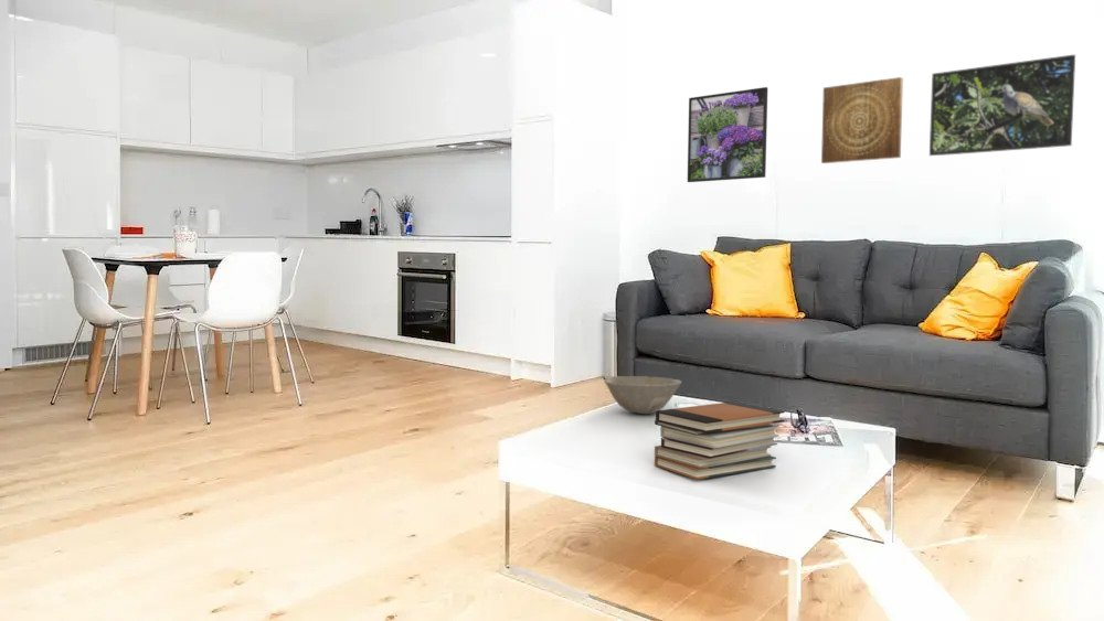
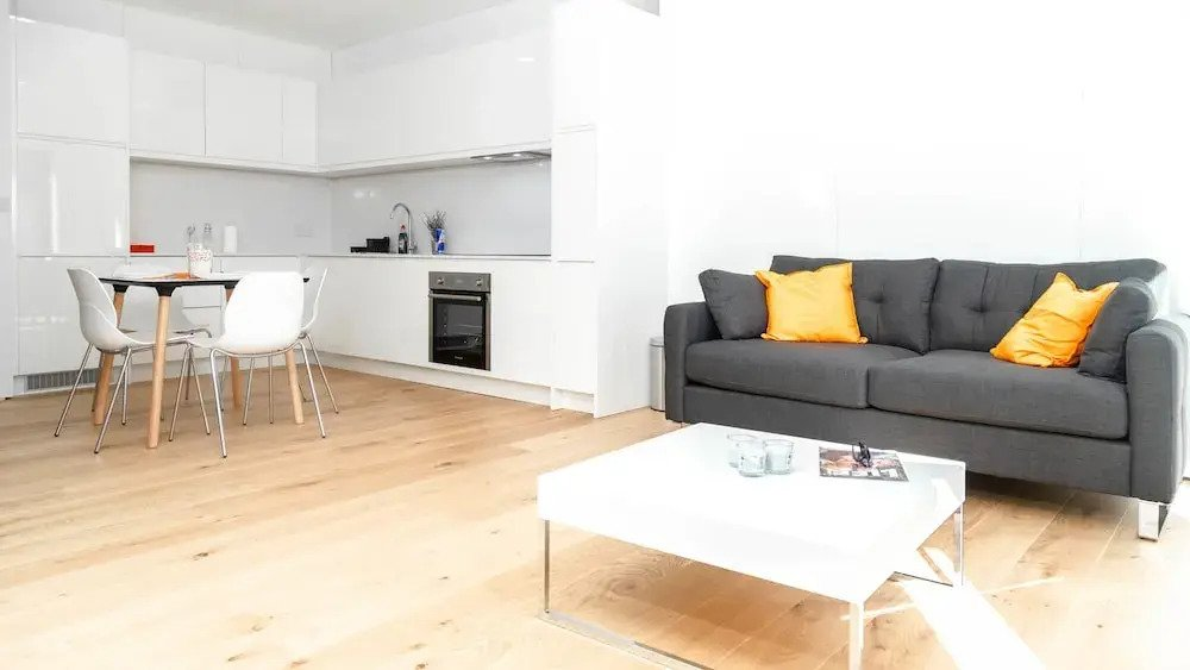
- wall art (860, 121)
- book stack (719, 438)
- bowl (641, 396)
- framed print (725, 136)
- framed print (998, 107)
